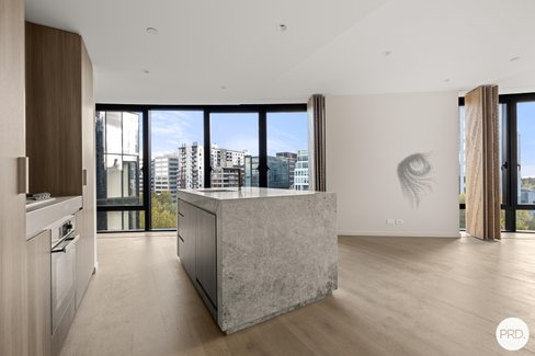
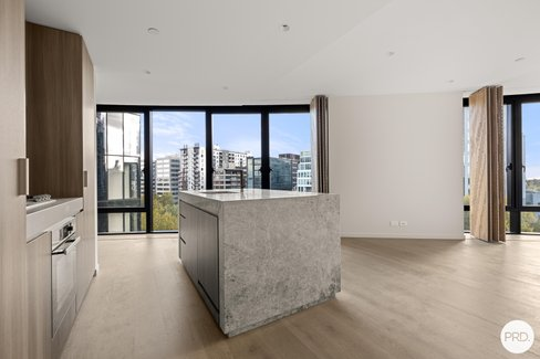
- wall sculpture (417, 181)
